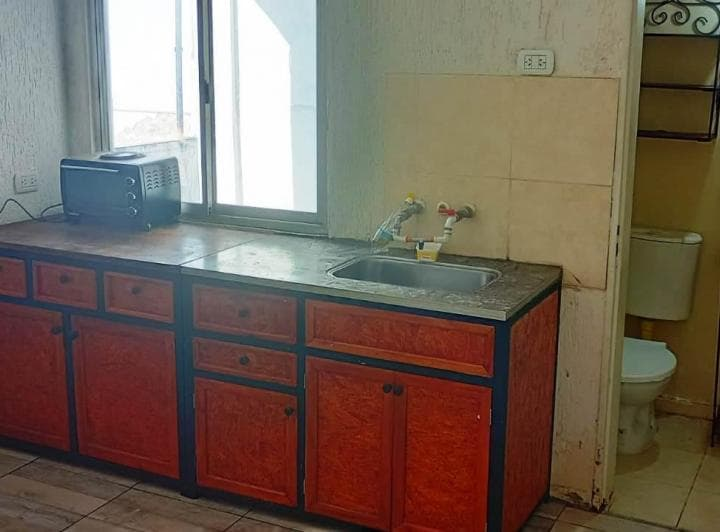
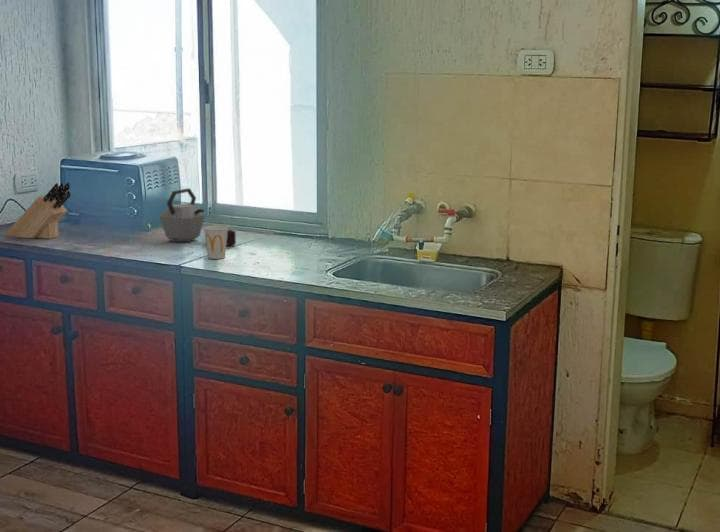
+ knife block (39, 209)
+ kettle (199, 216)
+ cup (216, 242)
